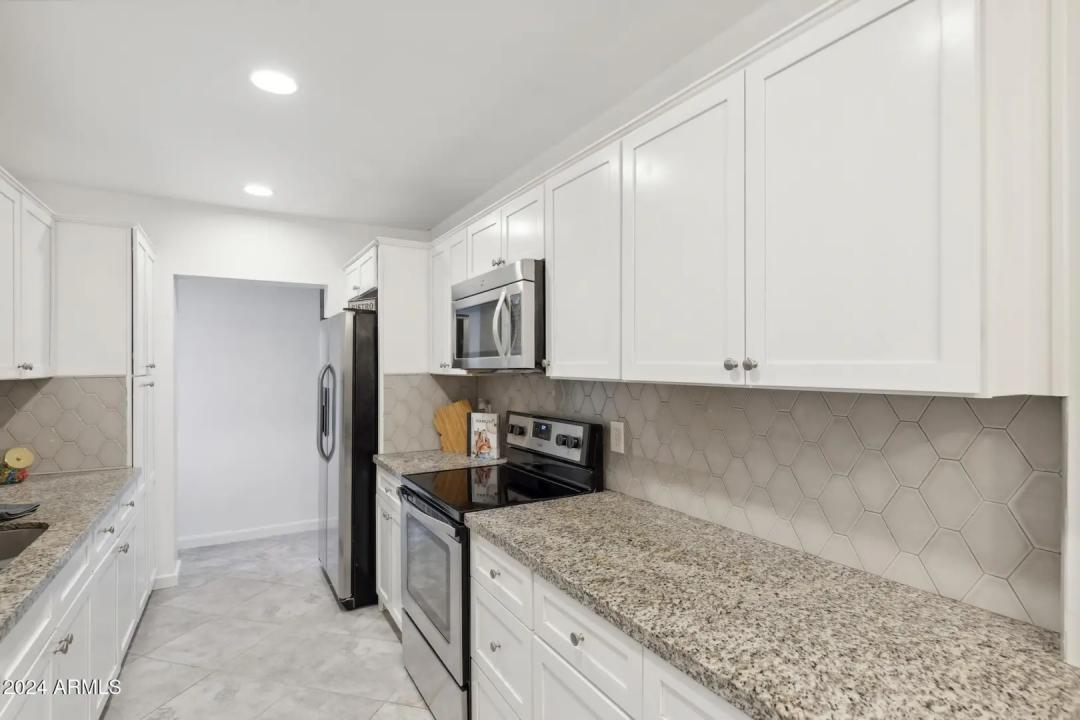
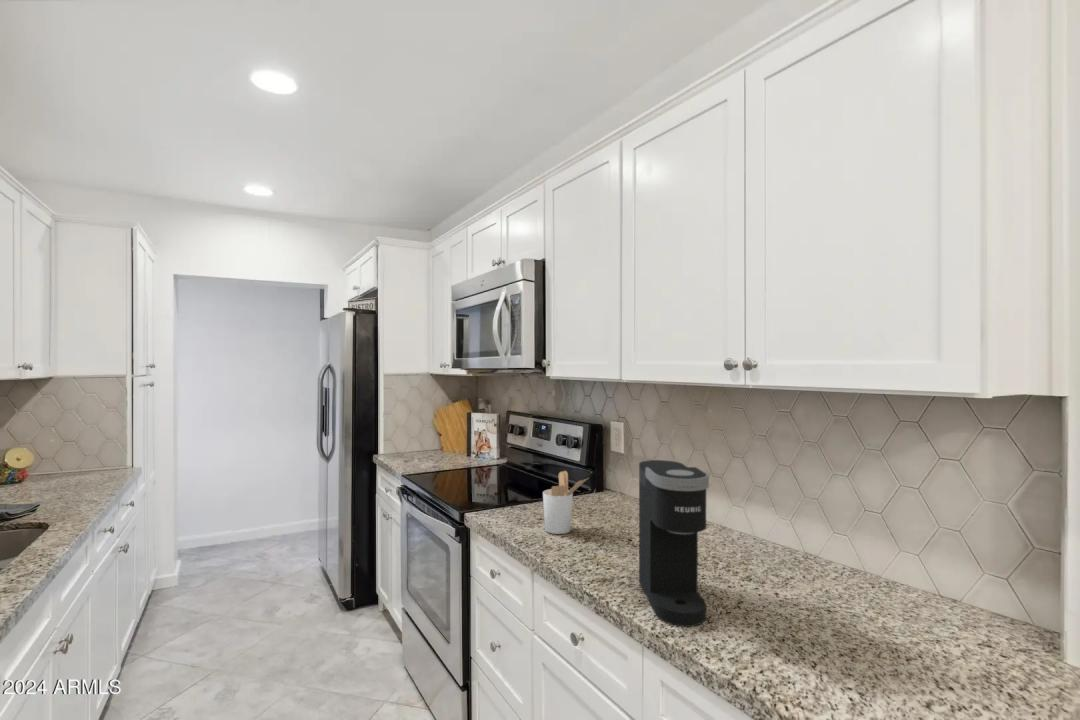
+ coffee maker (670, 532)
+ utensil holder (565, 502)
